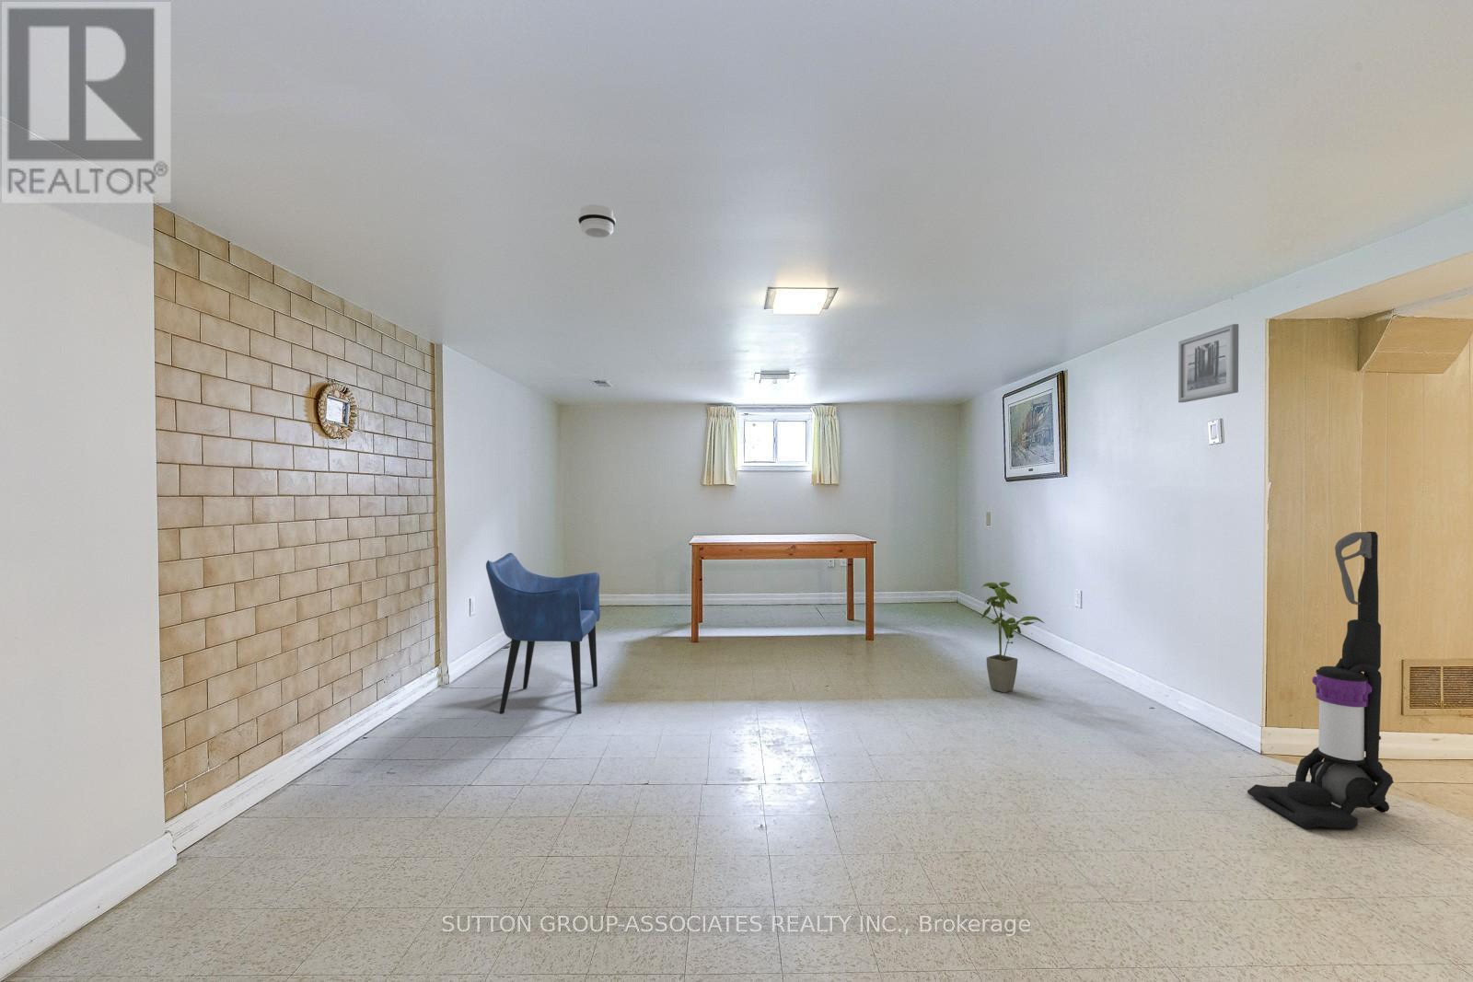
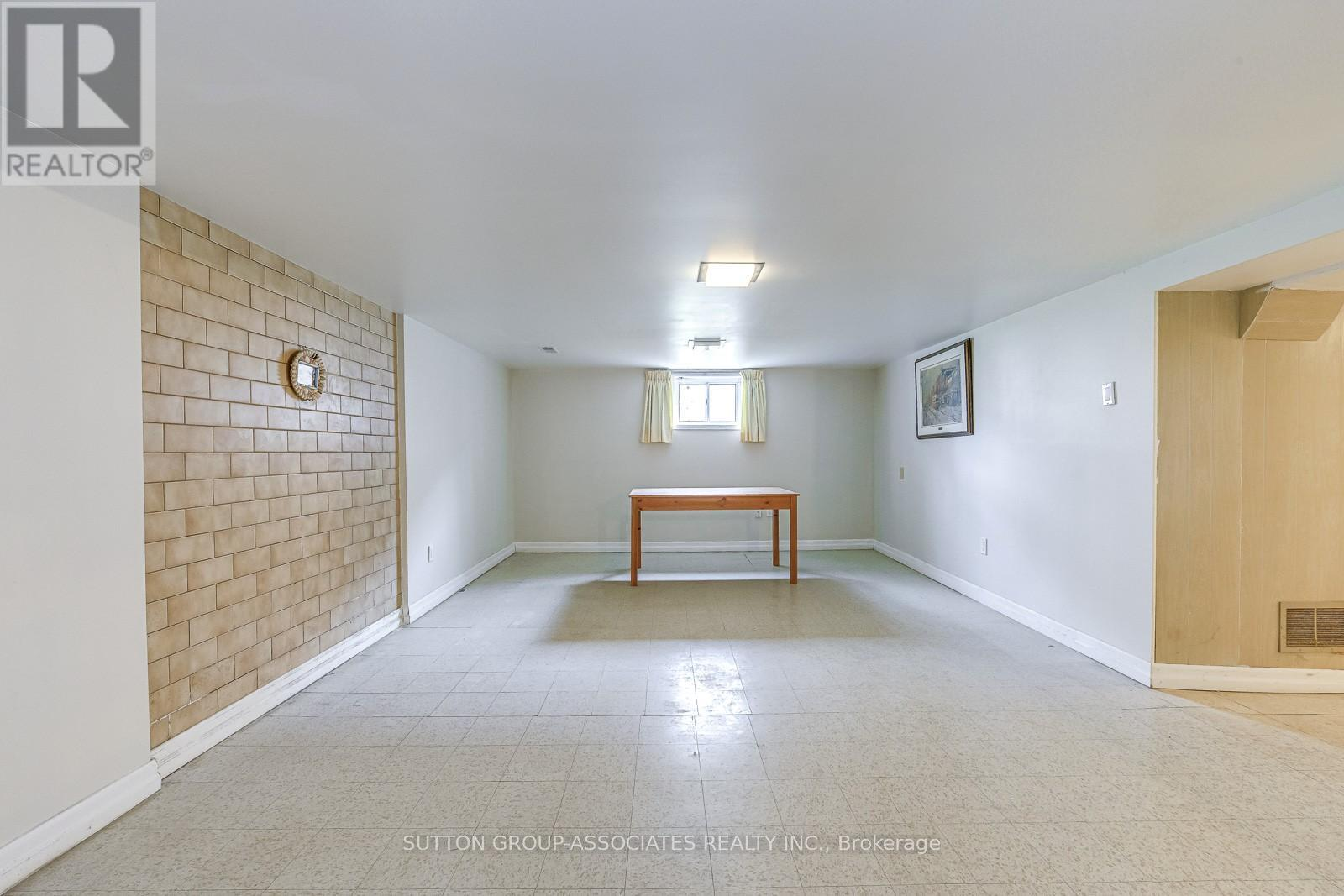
- wall art (1206, 365)
- smoke detector (596, 221)
- house plant (1006, 637)
- armchair (541, 628)
- vacuum cleaner (1332, 672)
